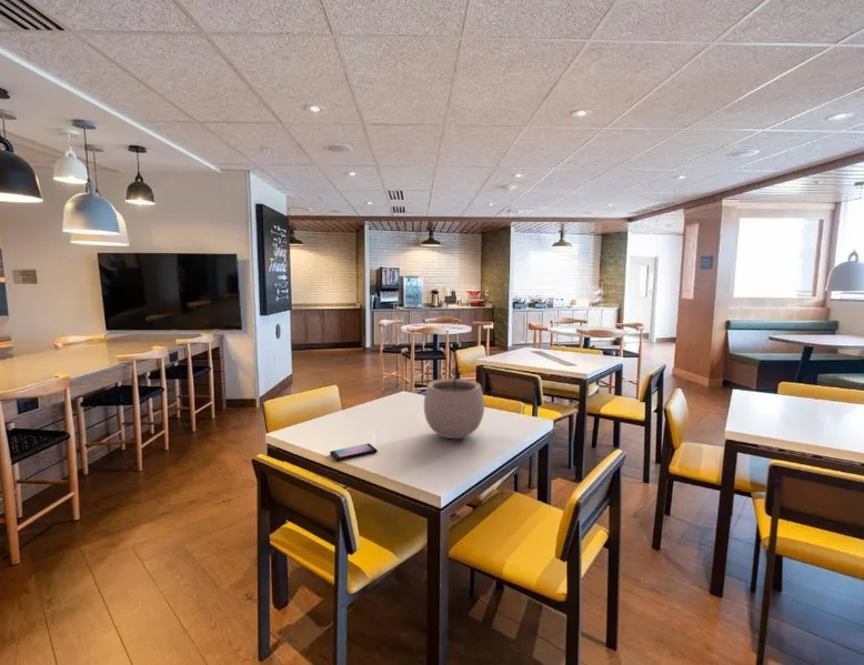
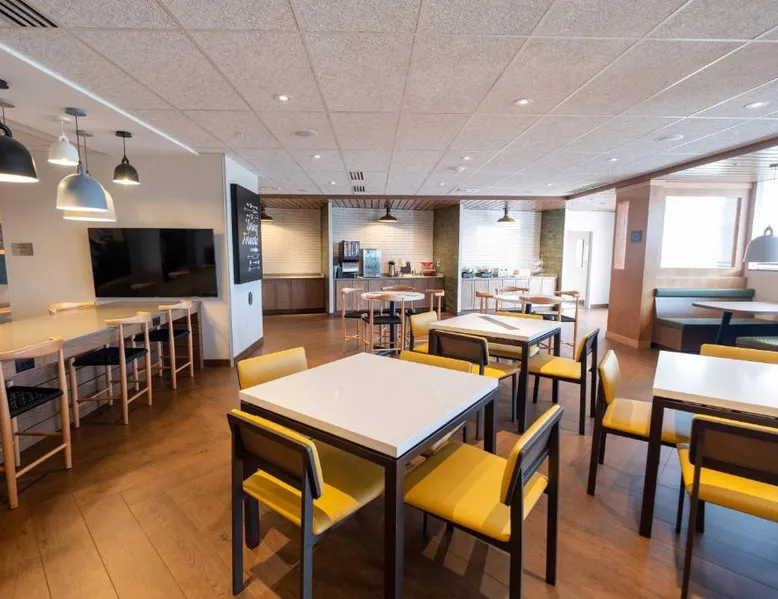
- plant pot (453, 399)
- smartphone (353, 451)
